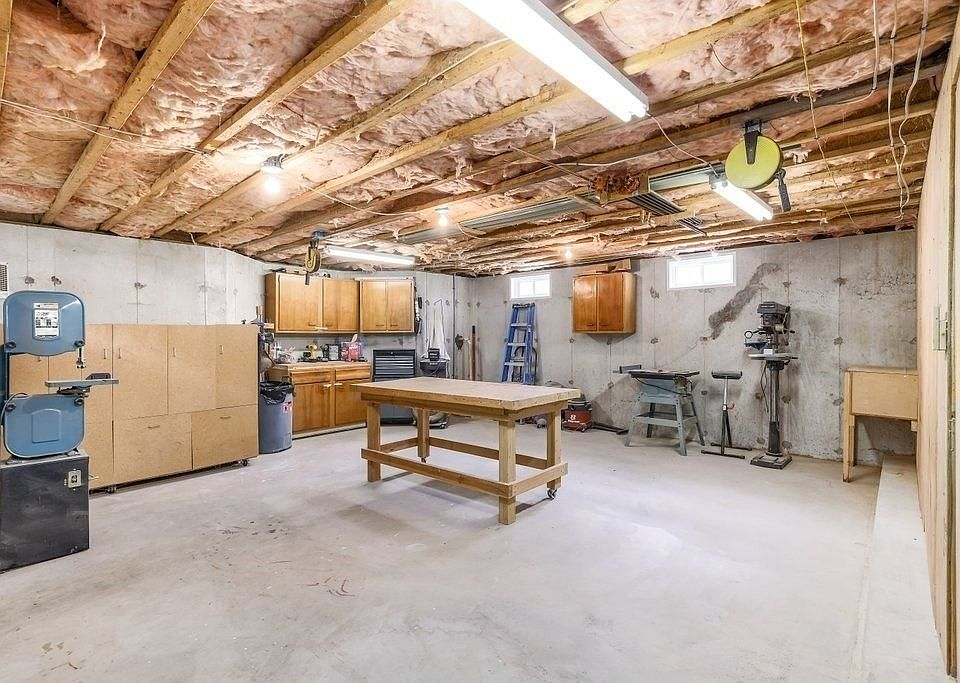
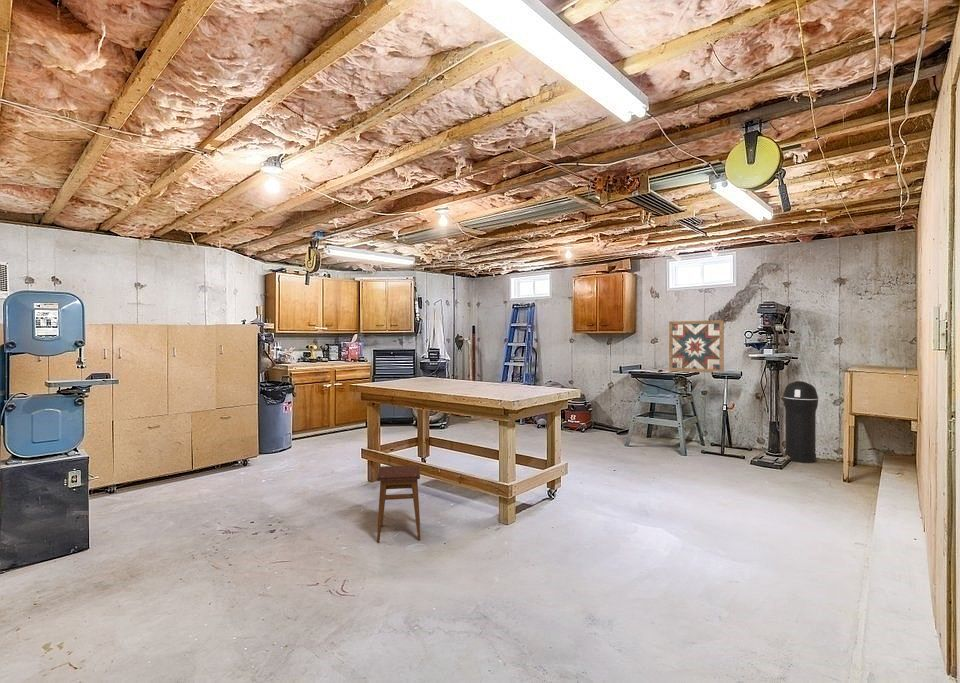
+ wall art (695, 346)
+ stool (399, 498)
+ trash can (800, 420)
